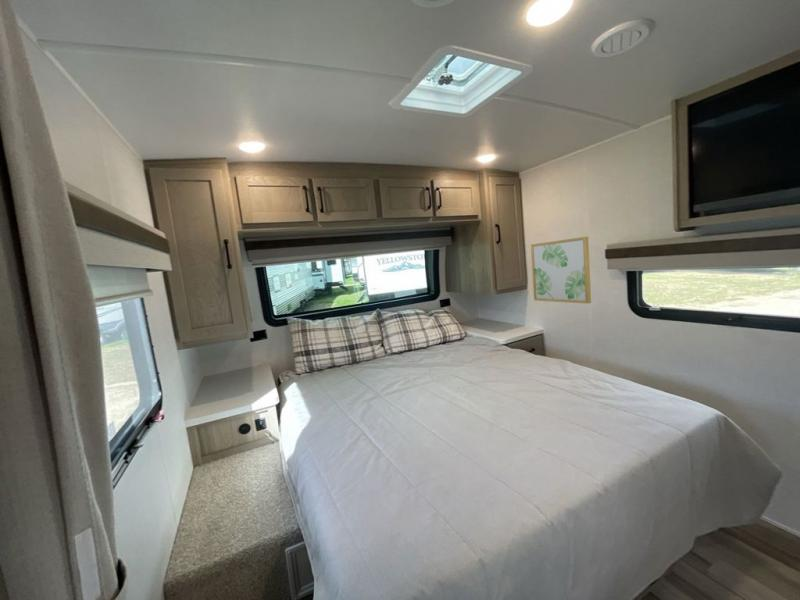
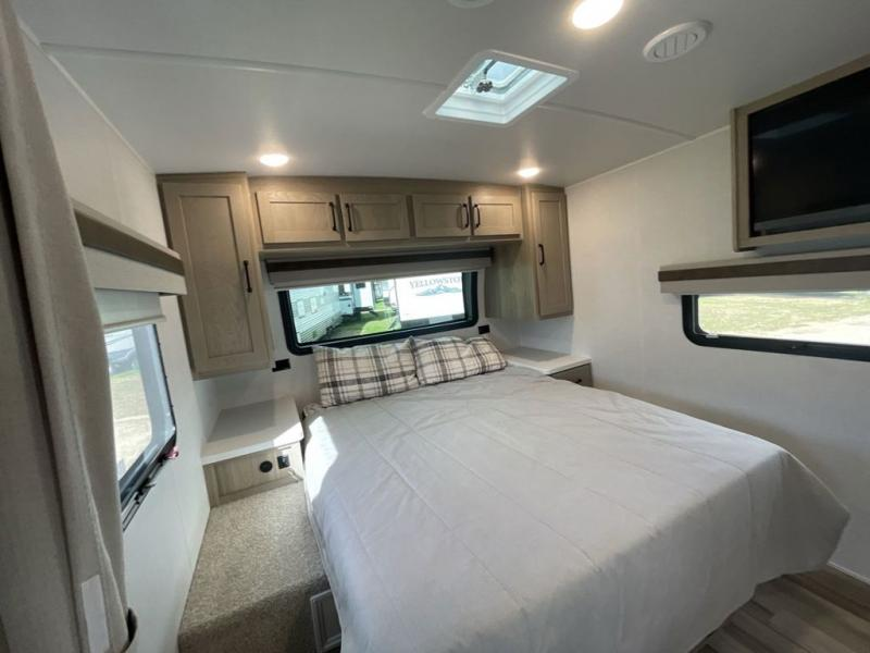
- wall art (558, 271)
